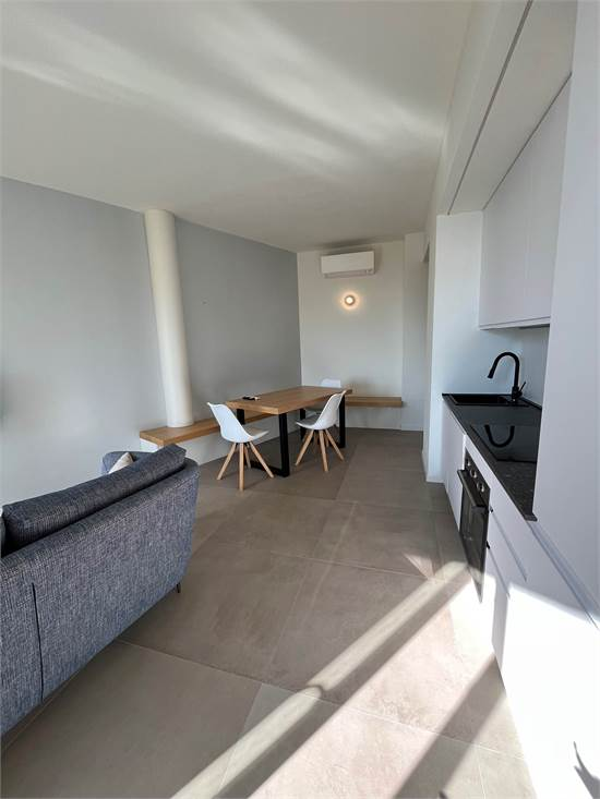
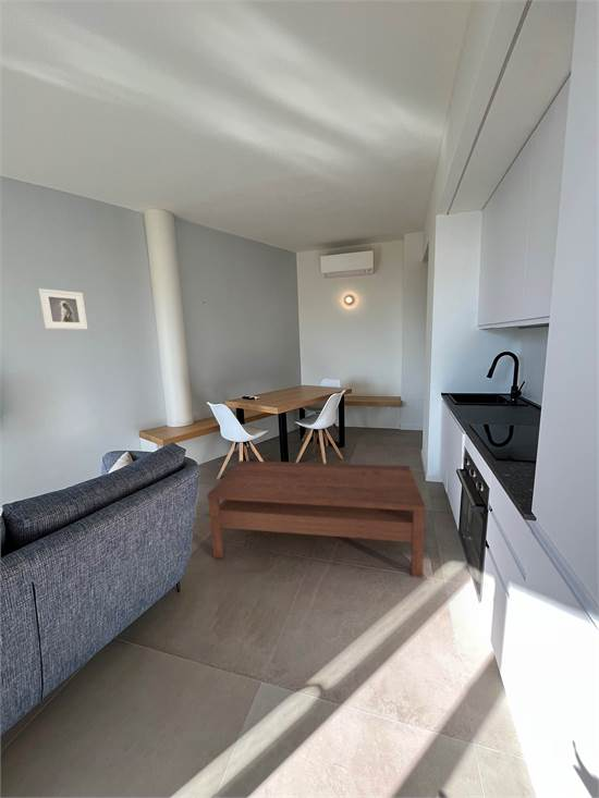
+ coffee table (316, 510)
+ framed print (64, 309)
